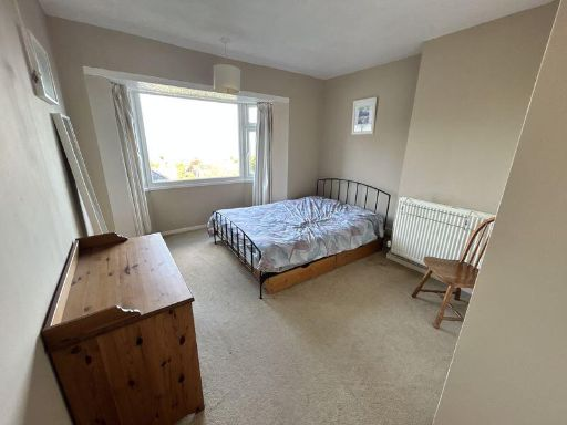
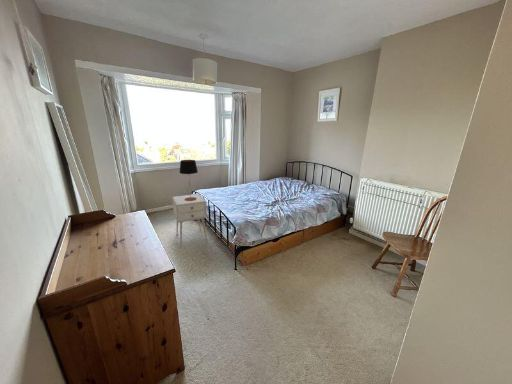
+ nightstand (190, 218)
+ table lamp (189, 181)
